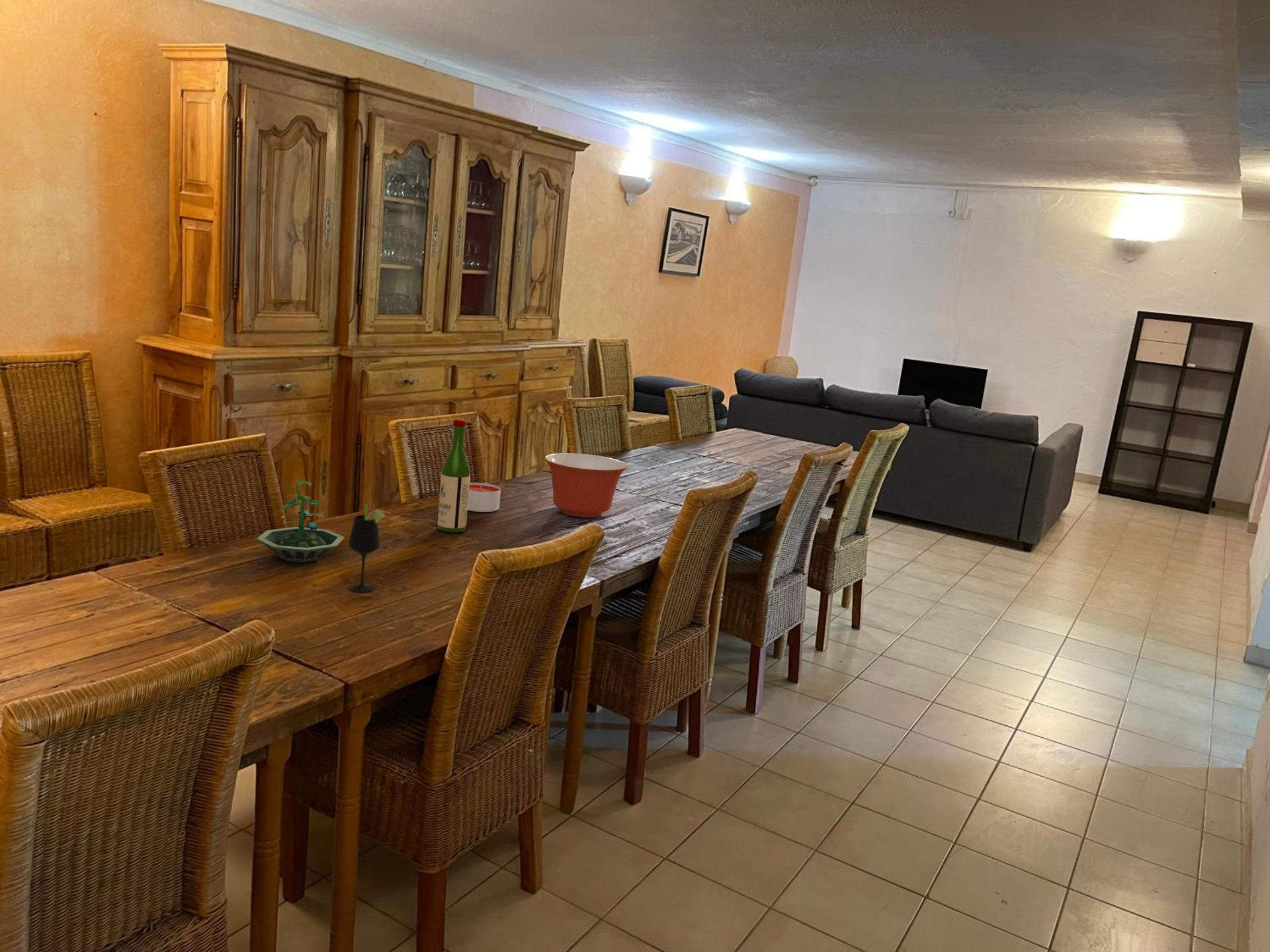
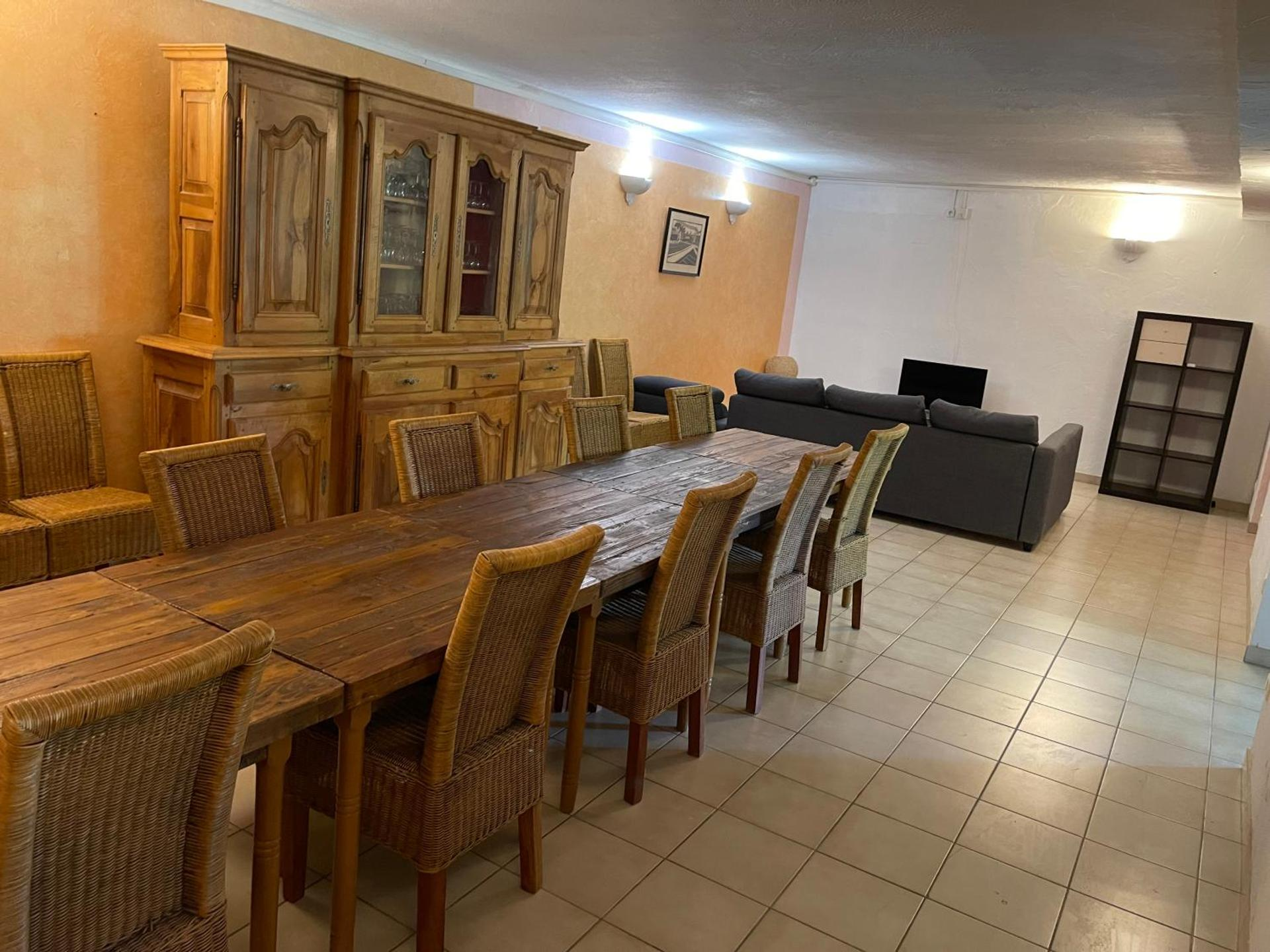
- mixing bowl (583, 487)
- candle (479, 496)
- wine glass (366, 544)
- wine bottle (455, 475)
- terrarium (303, 495)
